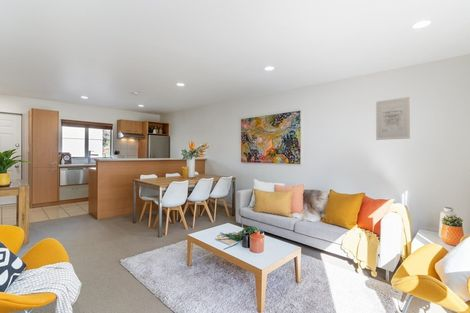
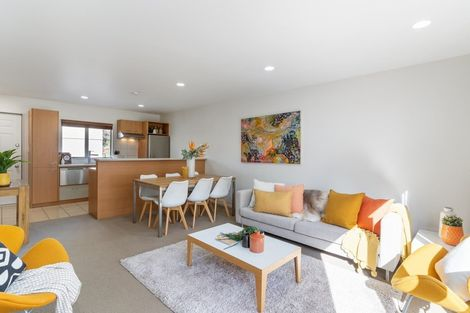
- wall art (392, 119)
